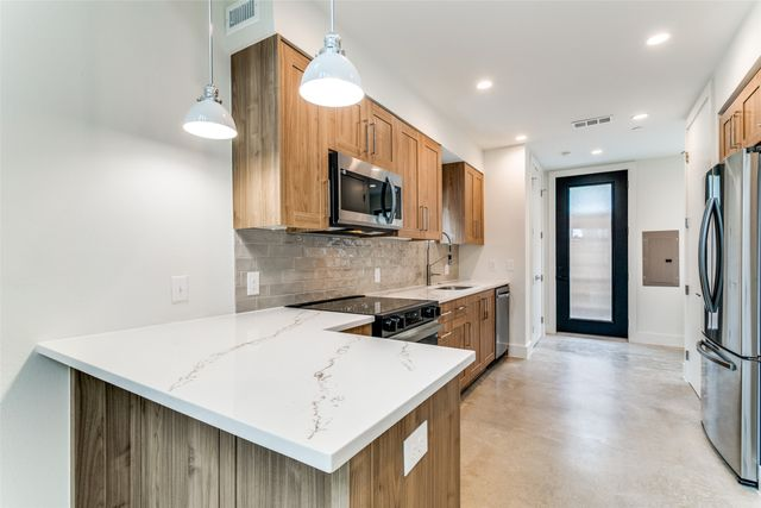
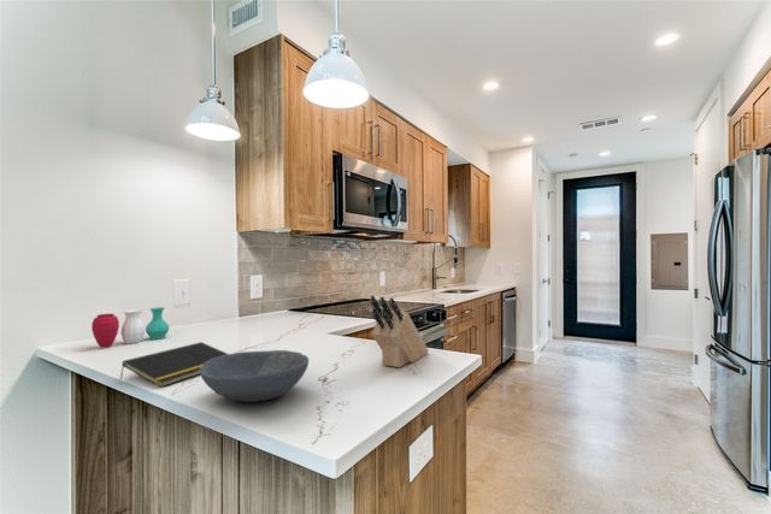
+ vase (133, 326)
+ notepad (183, 361)
+ bowl (257, 378)
+ knife block (399, 326)
